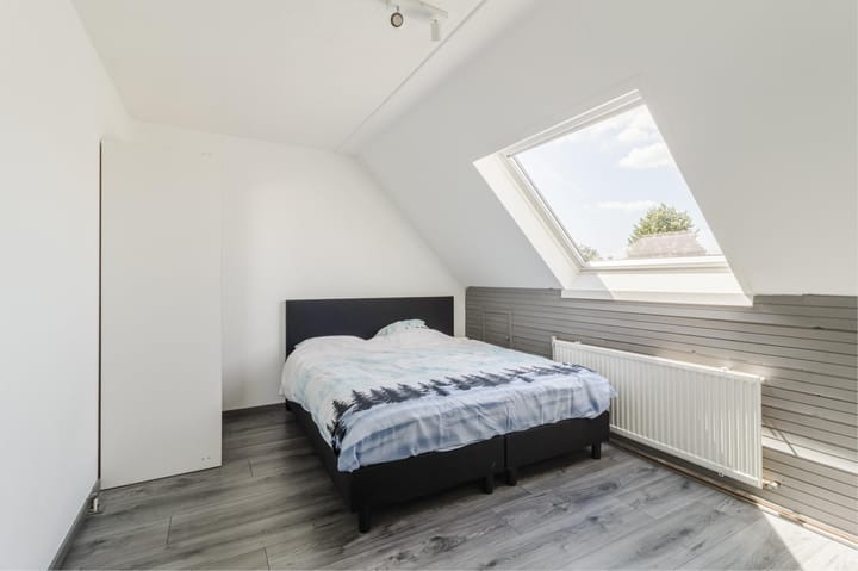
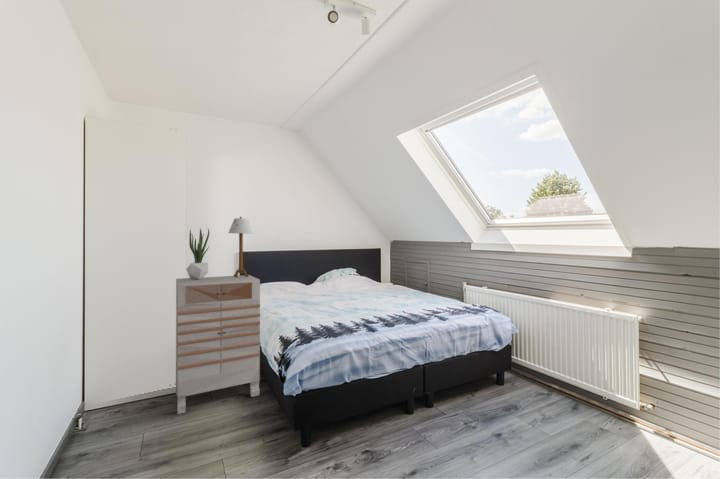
+ table lamp (240, 246)
+ potted plant (198, 253)
+ dresser (217, 336)
